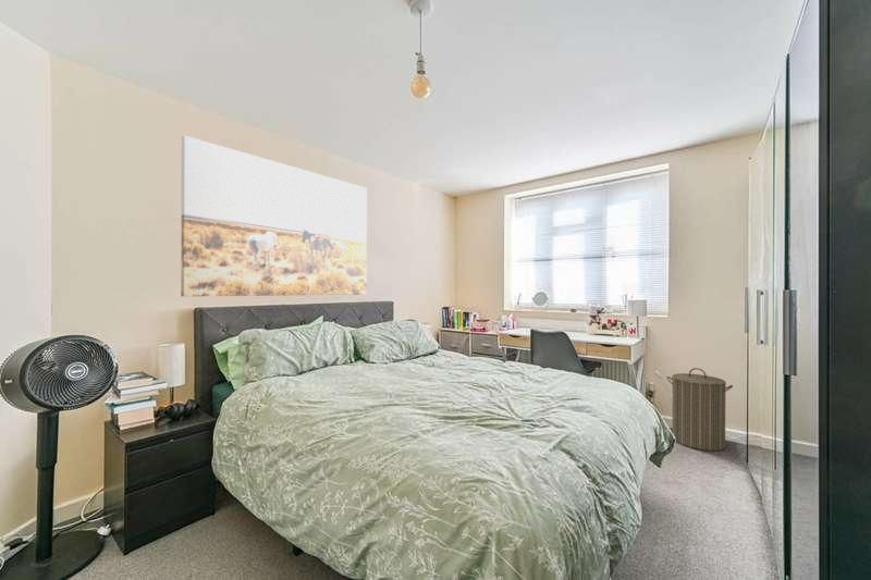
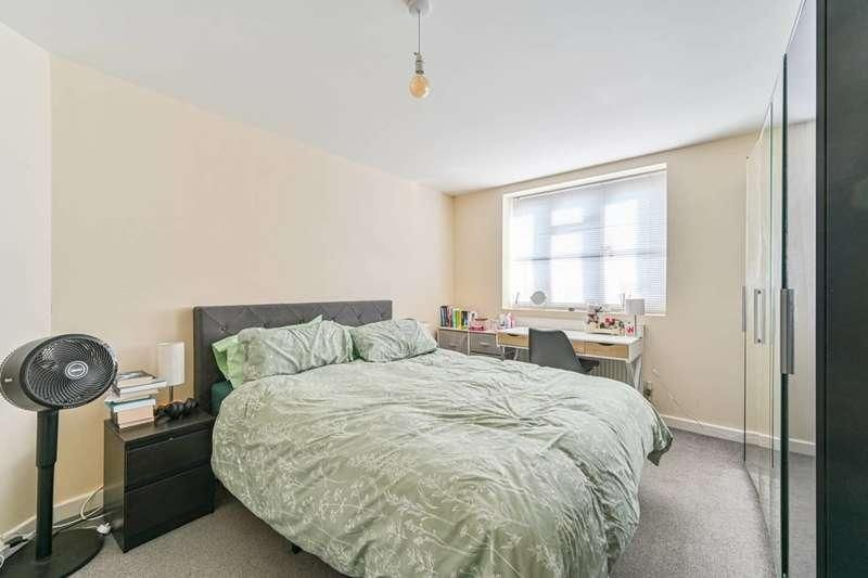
- wall art (292, 231)
- laundry hamper (698, 405)
